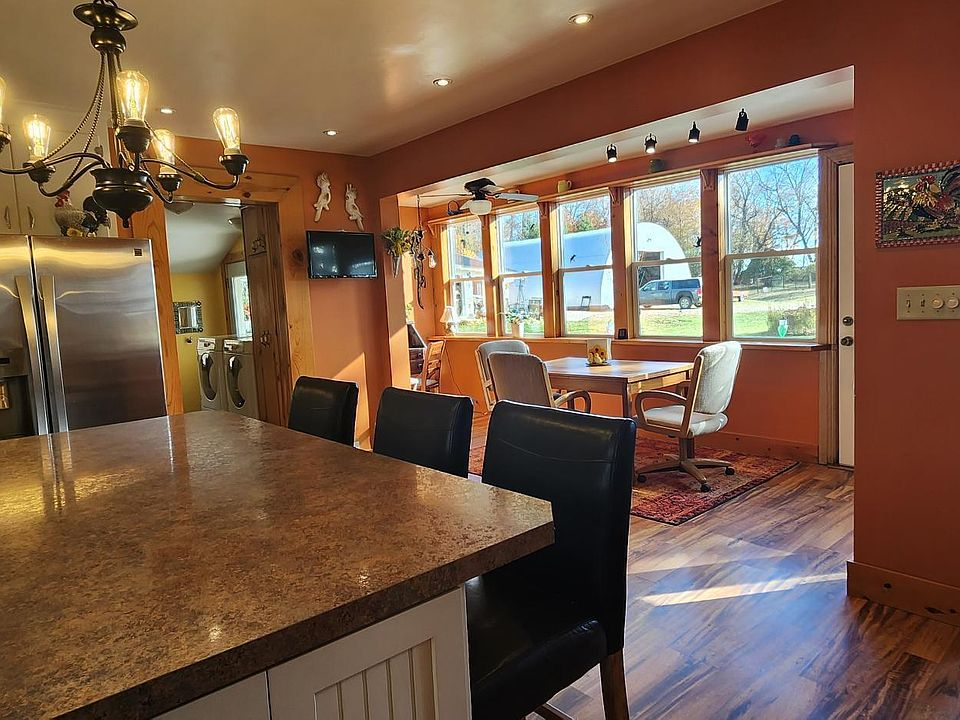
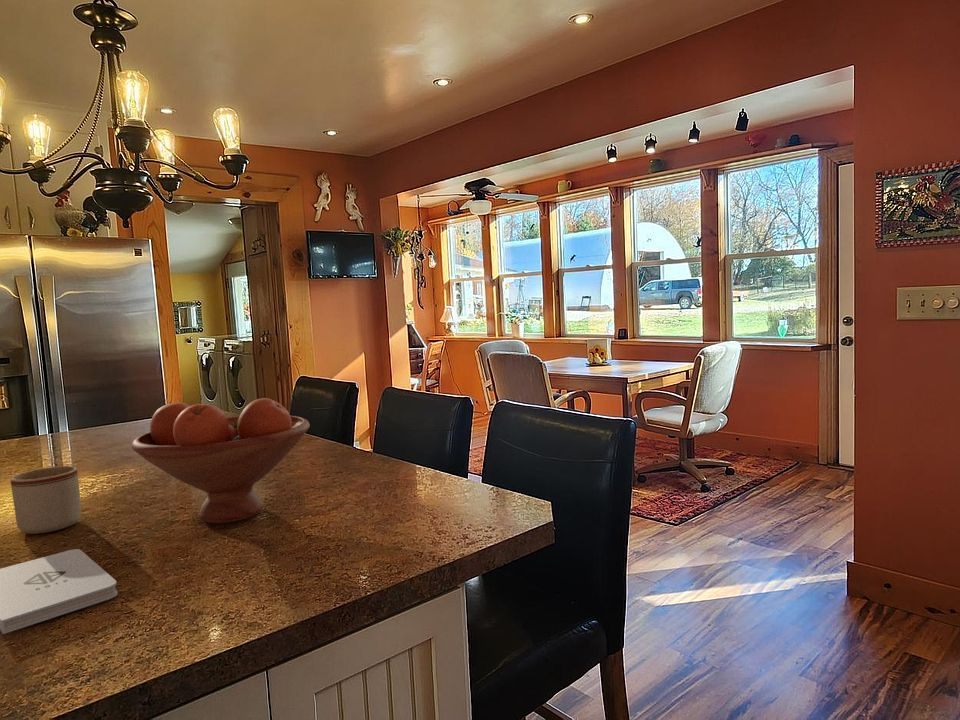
+ notepad (45, 585)
+ mug (47, 497)
+ fruit bowl (227, 455)
